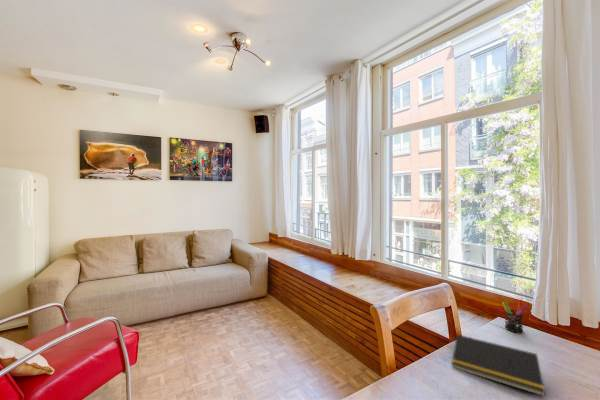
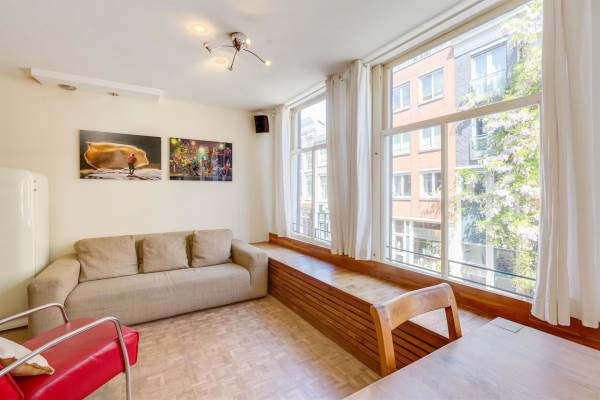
- notepad (494, 360)
- pen holder (513, 314)
